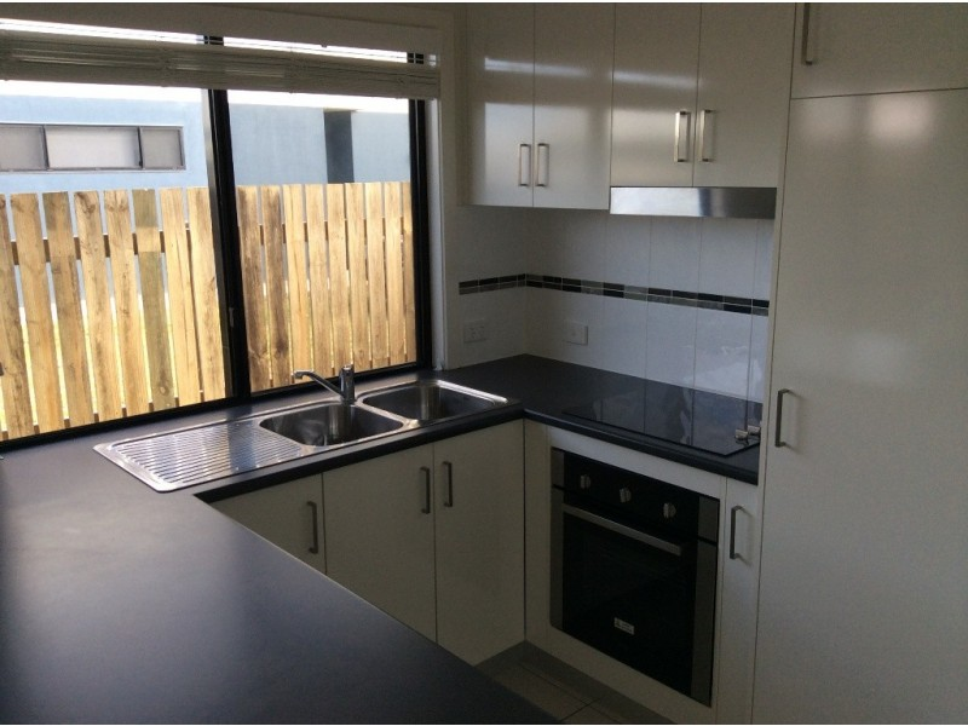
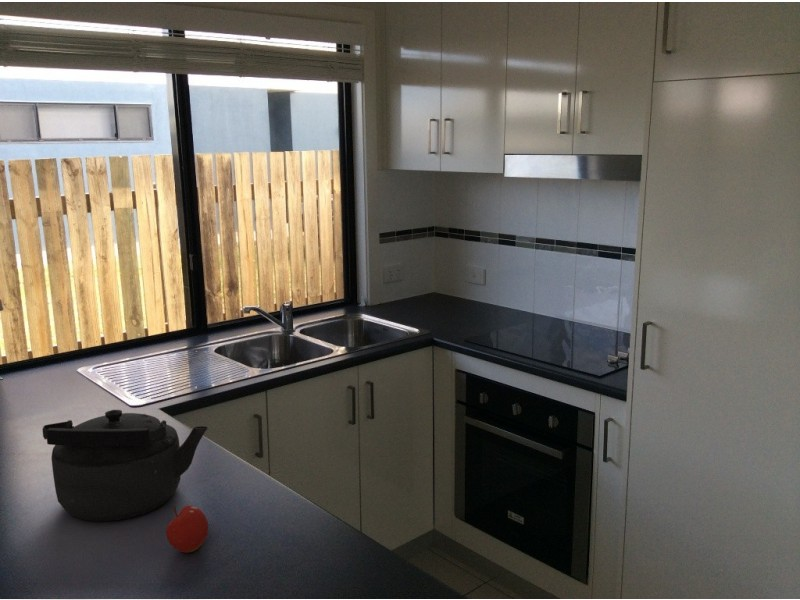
+ fruit (187, 528)
+ kettle (120, 455)
